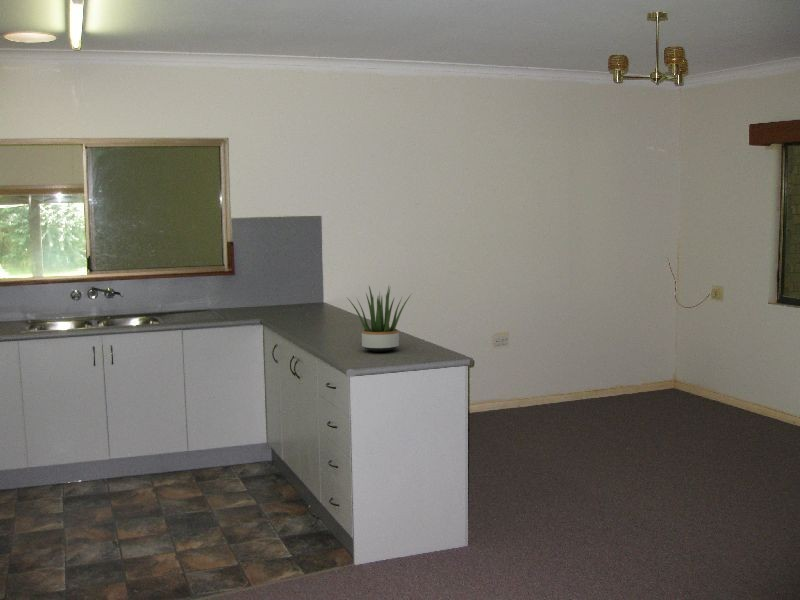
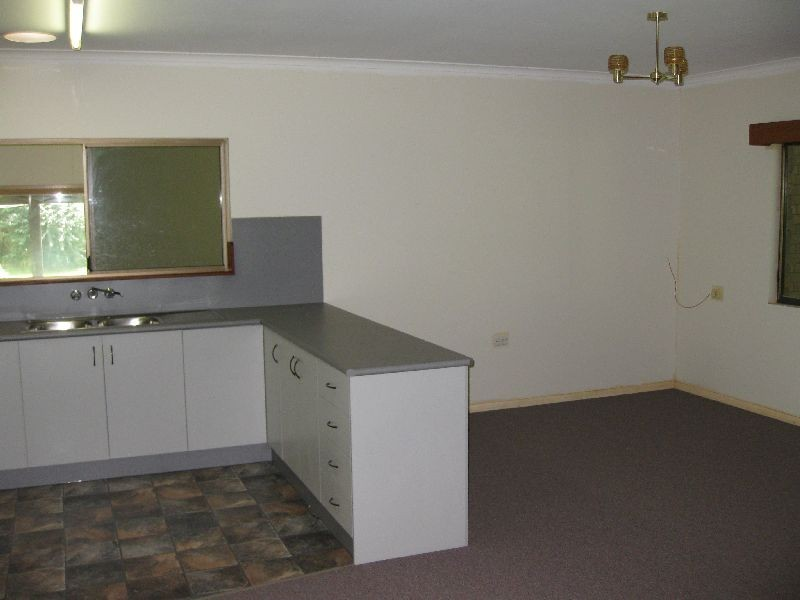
- potted plant (379, 318)
